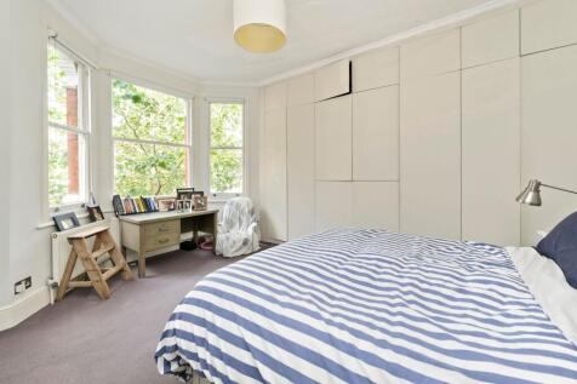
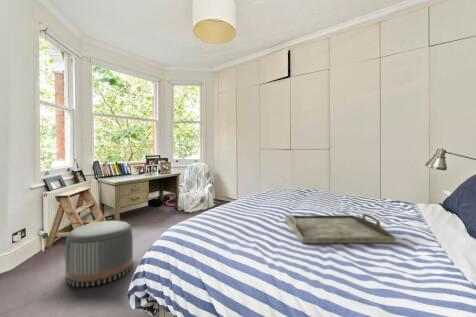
+ serving tray (331, 222)
+ pouf (101, 247)
